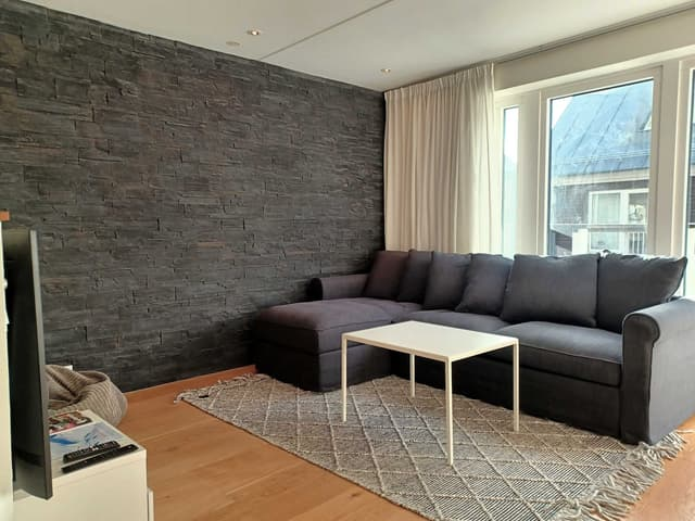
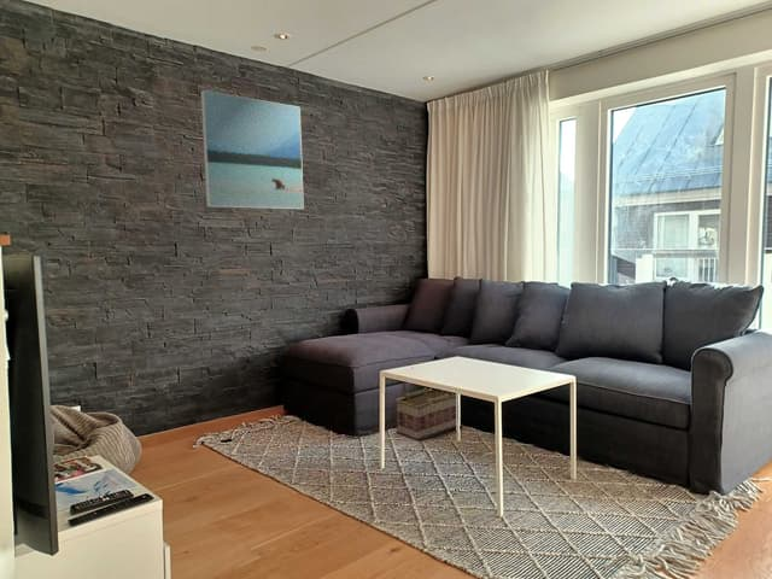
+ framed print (256, 153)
+ basket (427, 397)
